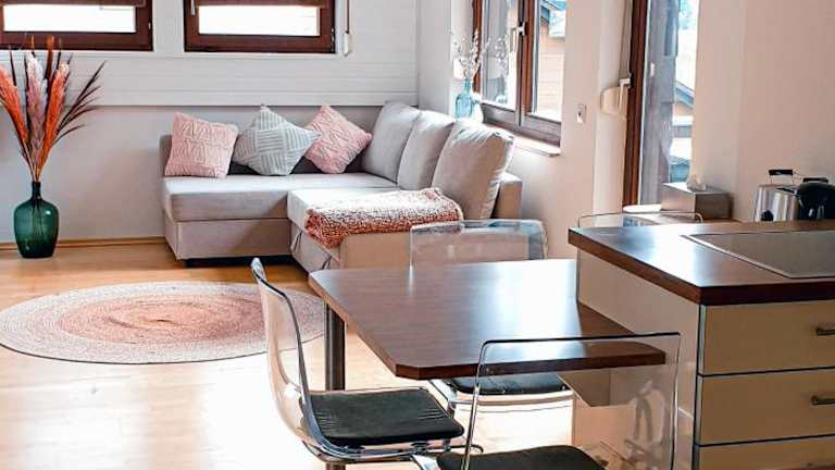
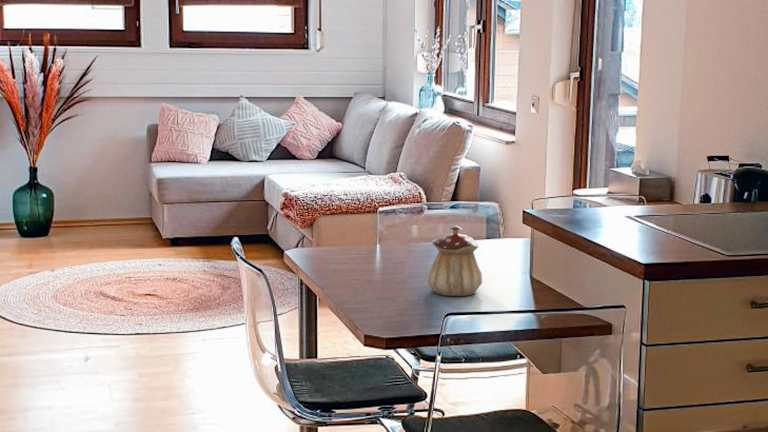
+ teapot (455, 259)
